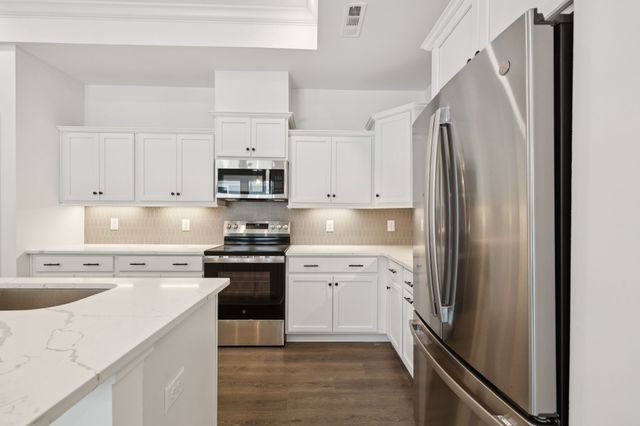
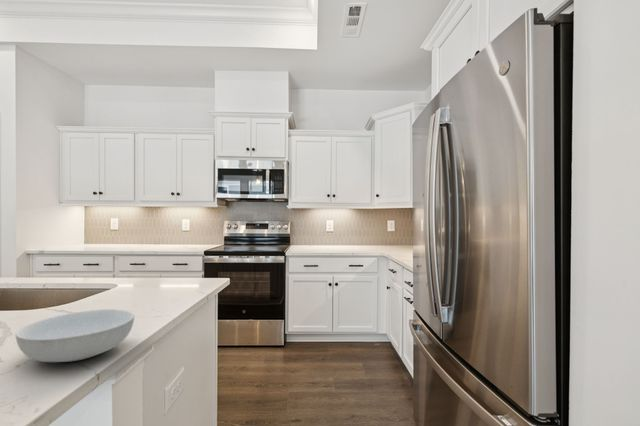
+ serving bowl (79, 337)
